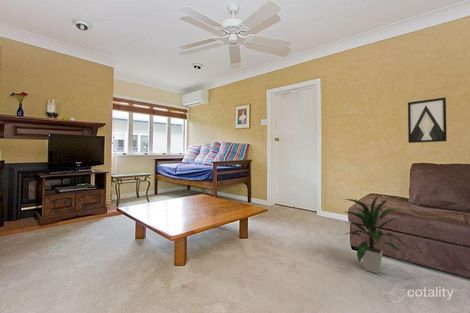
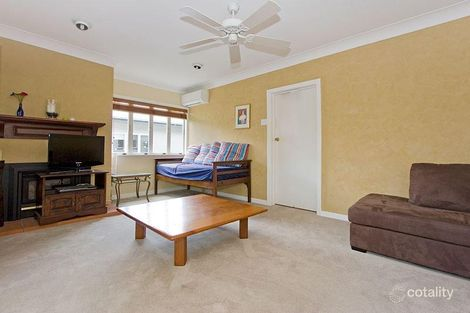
- indoor plant (369, 231)
- wall art (426, 121)
